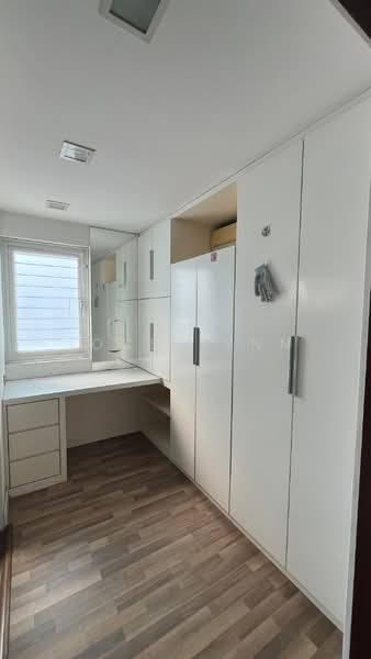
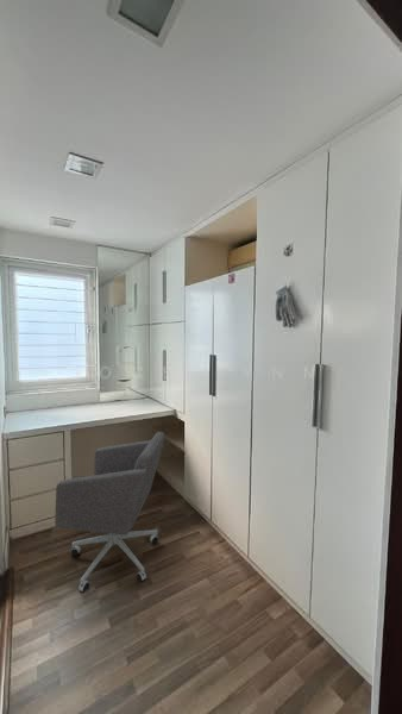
+ office chair (117, 499)
